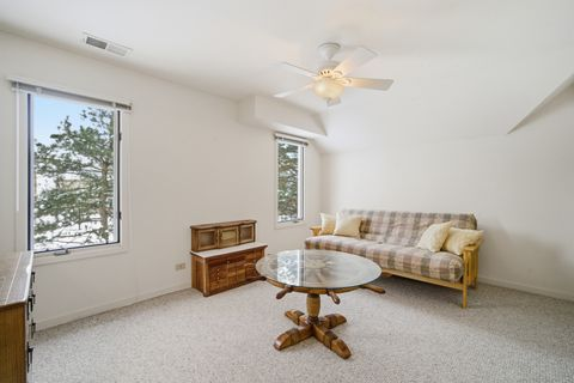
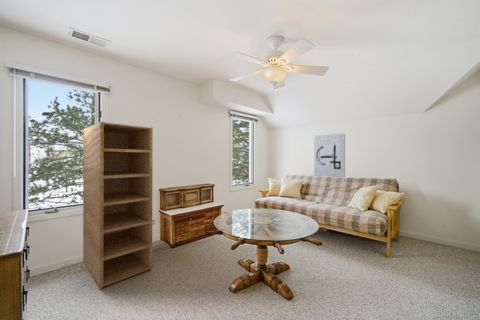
+ wall art (328, 157)
+ bookshelf (116, 197)
